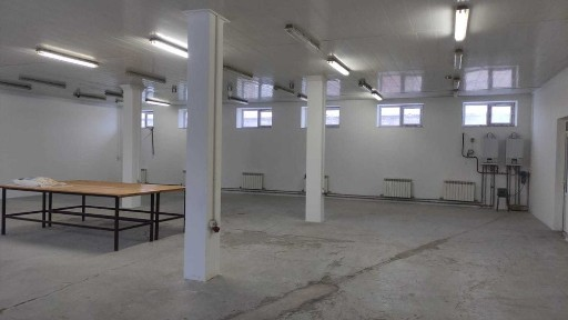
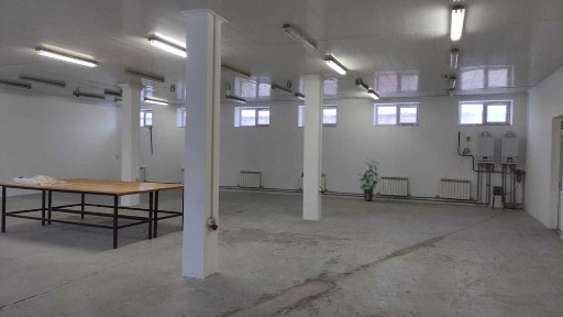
+ indoor plant (367, 178)
